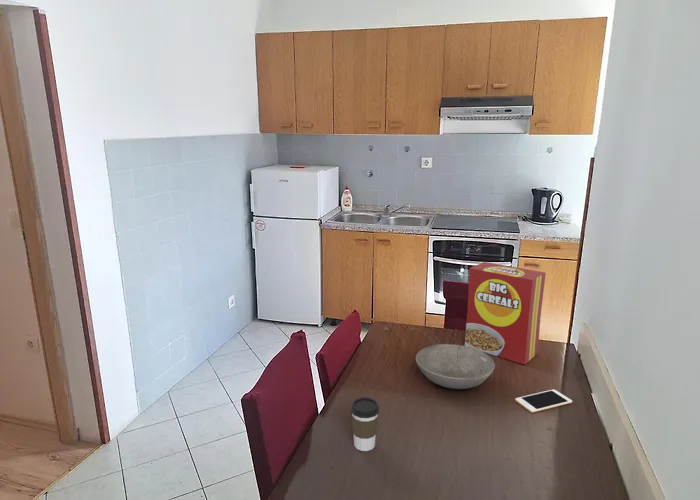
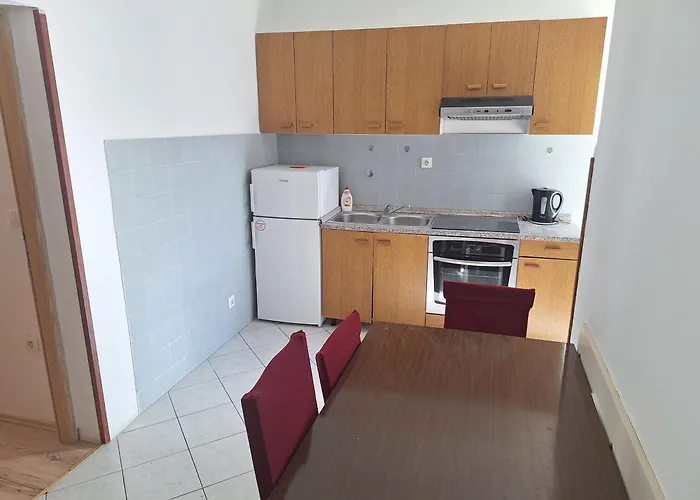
- cell phone (543, 400)
- cereal box (503, 310)
- bowl (454, 369)
- coffee cup (364, 424)
